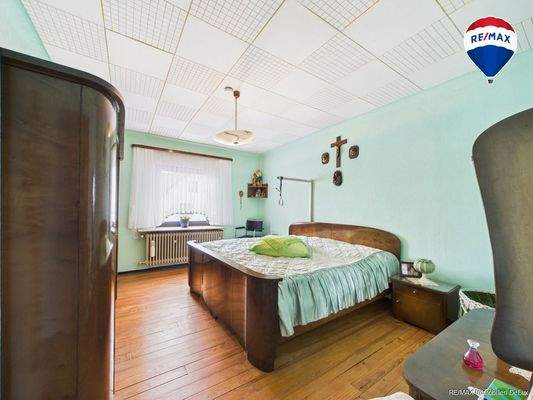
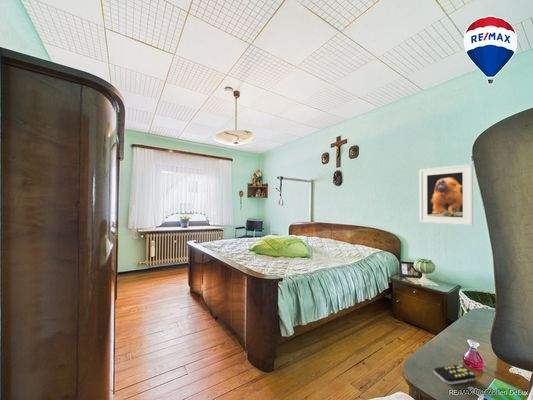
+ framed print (444, 195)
+ remote control (454, 373)
